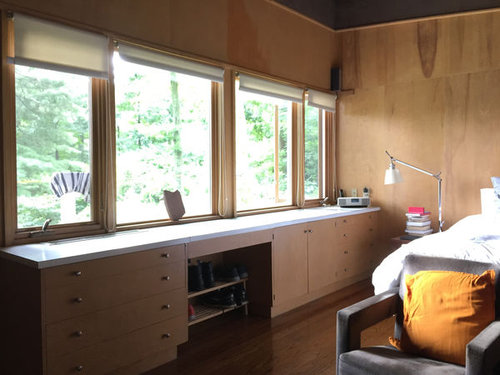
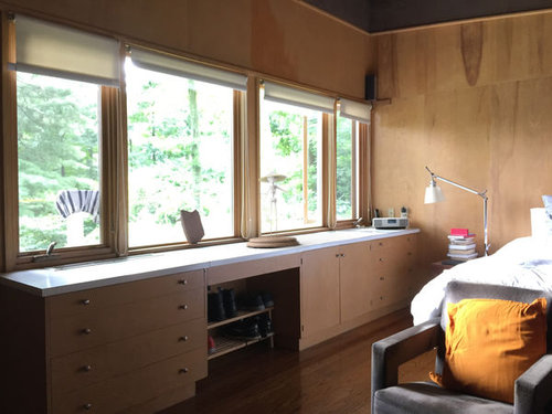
+ desk lamp (270, 208)
